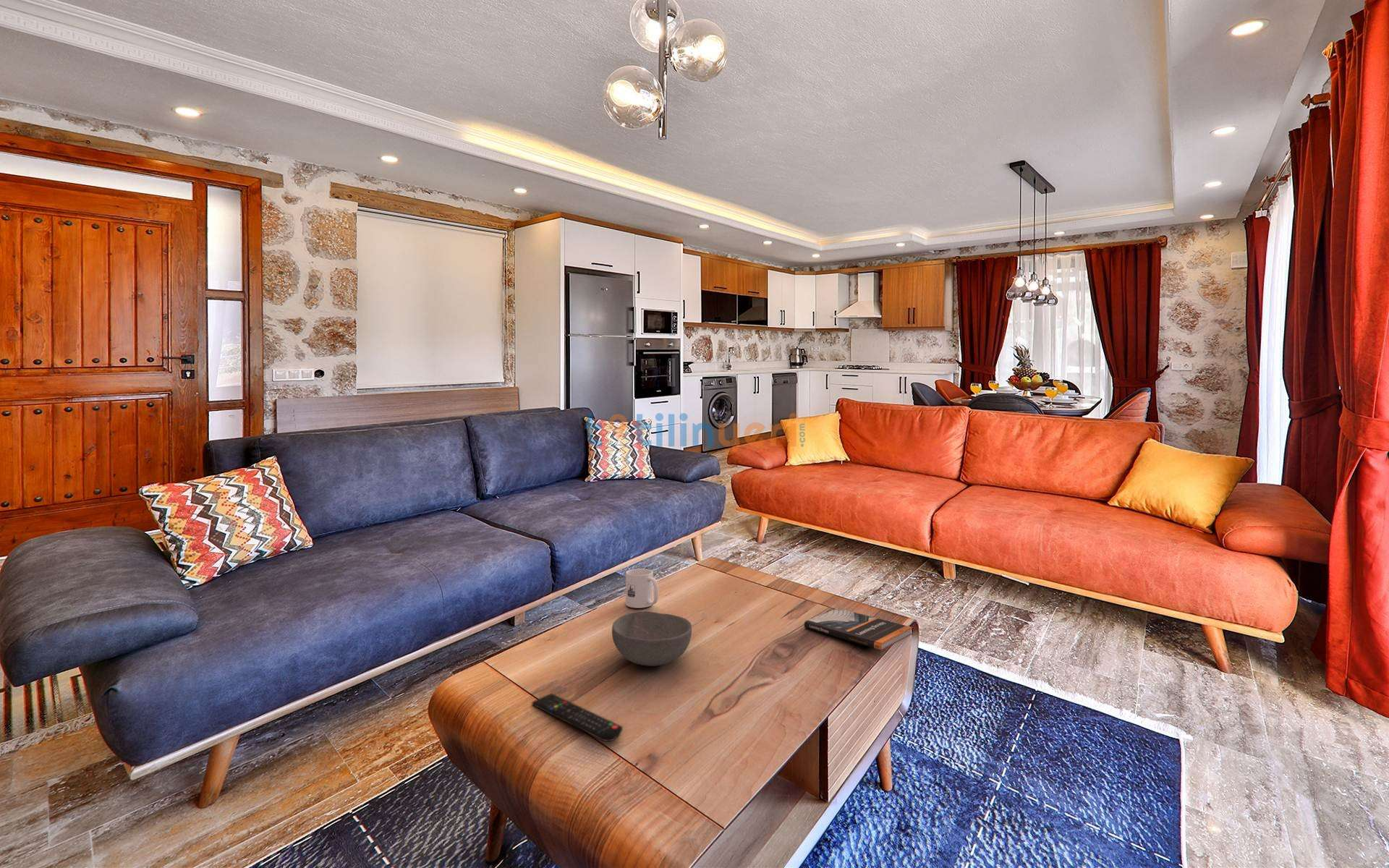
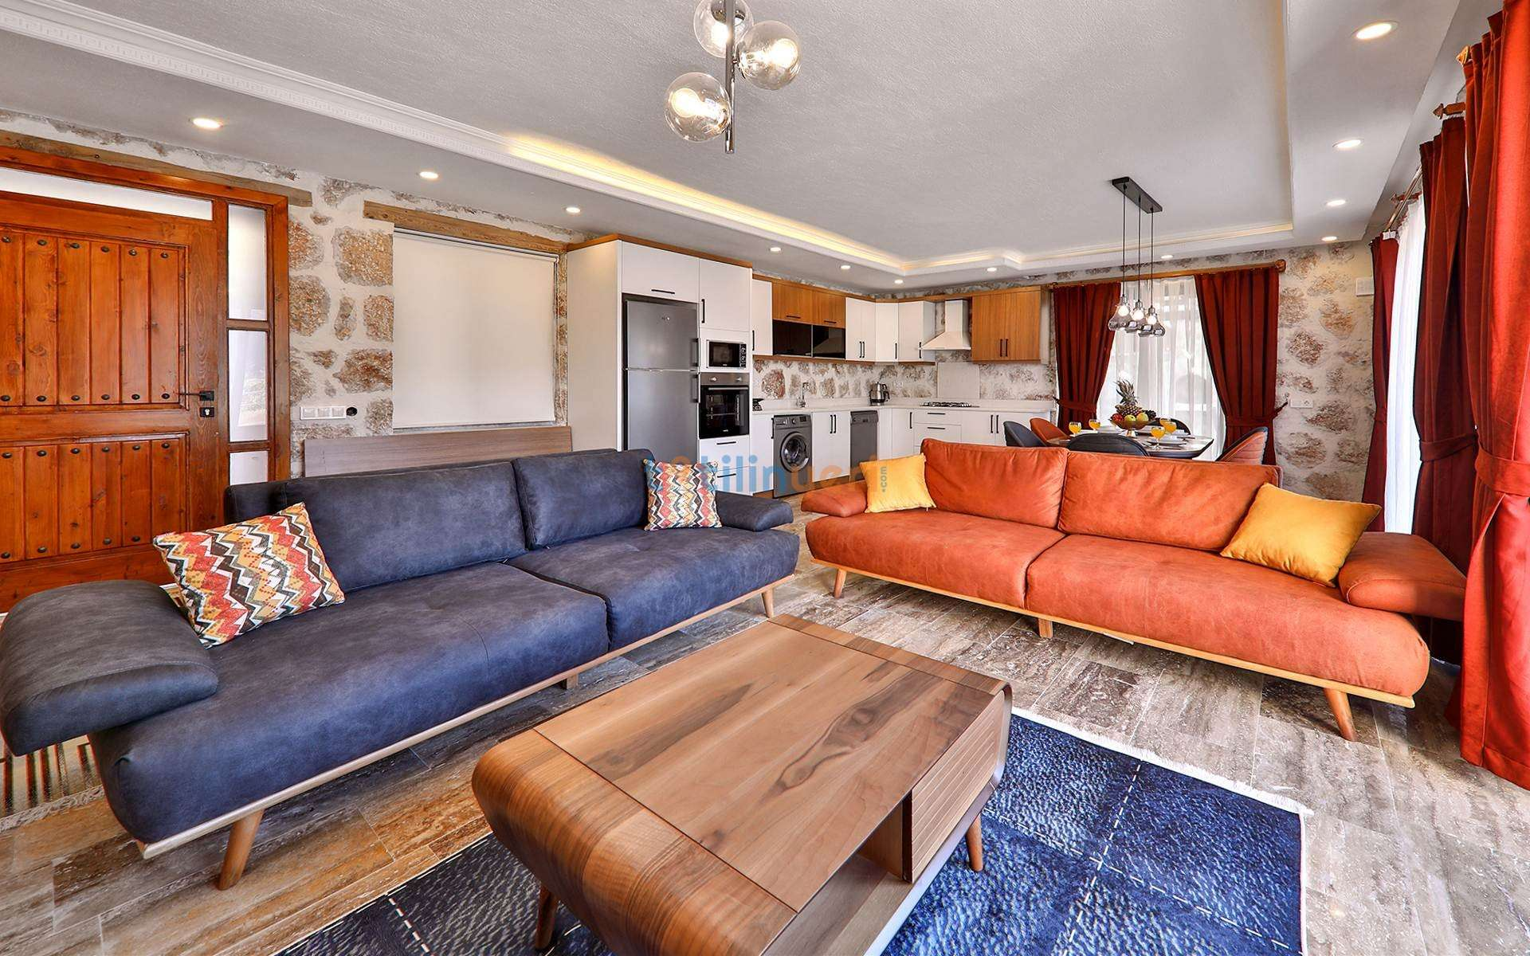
- bowl (652, 642)
- mug (643, 589)
- remote control (576, 717)
- book (857, 627)
